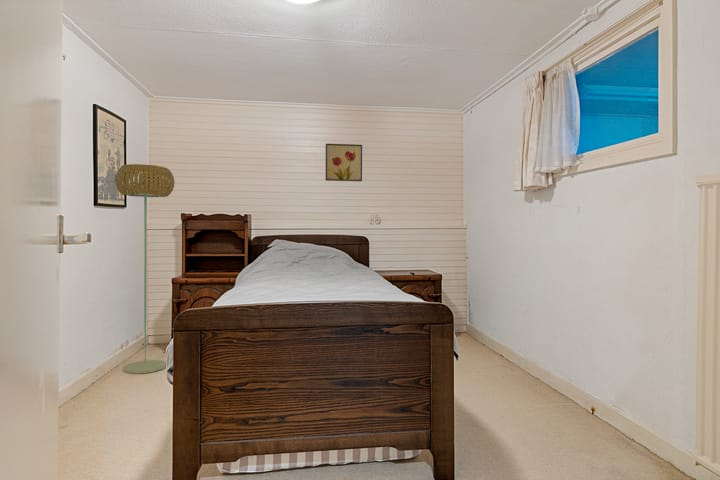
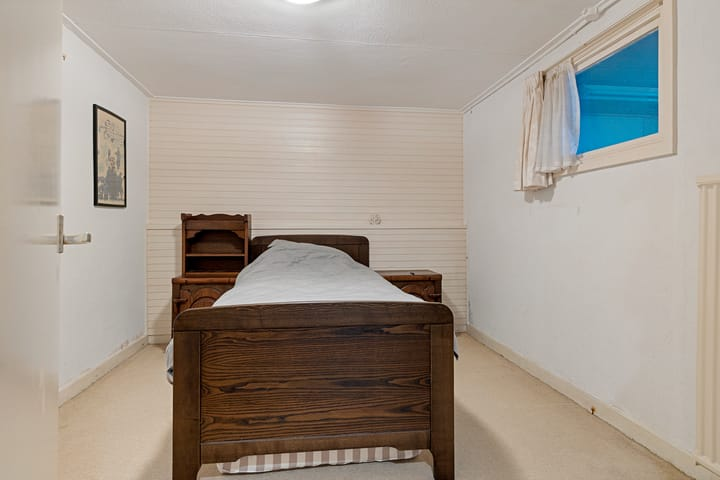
- wall art (343, 162)
- floor lamp (145, 267)
